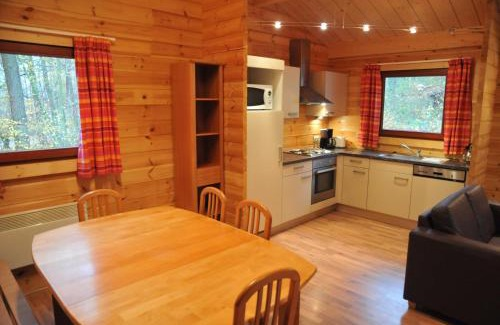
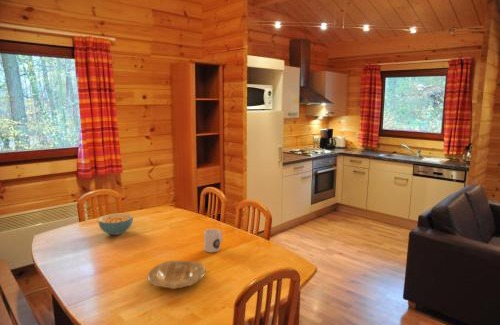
+ mug (214, 239)
+ plate (176, 276)
+ cereal bowl (116, 225)
